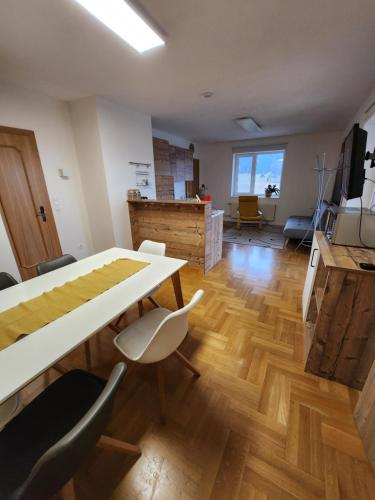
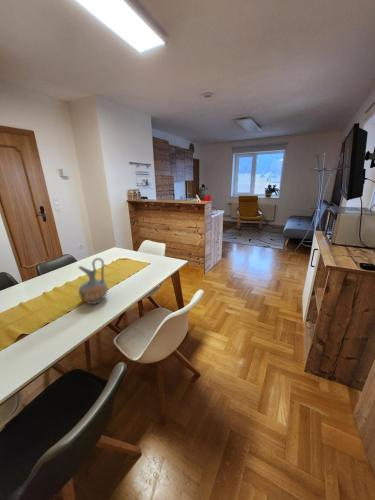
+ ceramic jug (91, 280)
